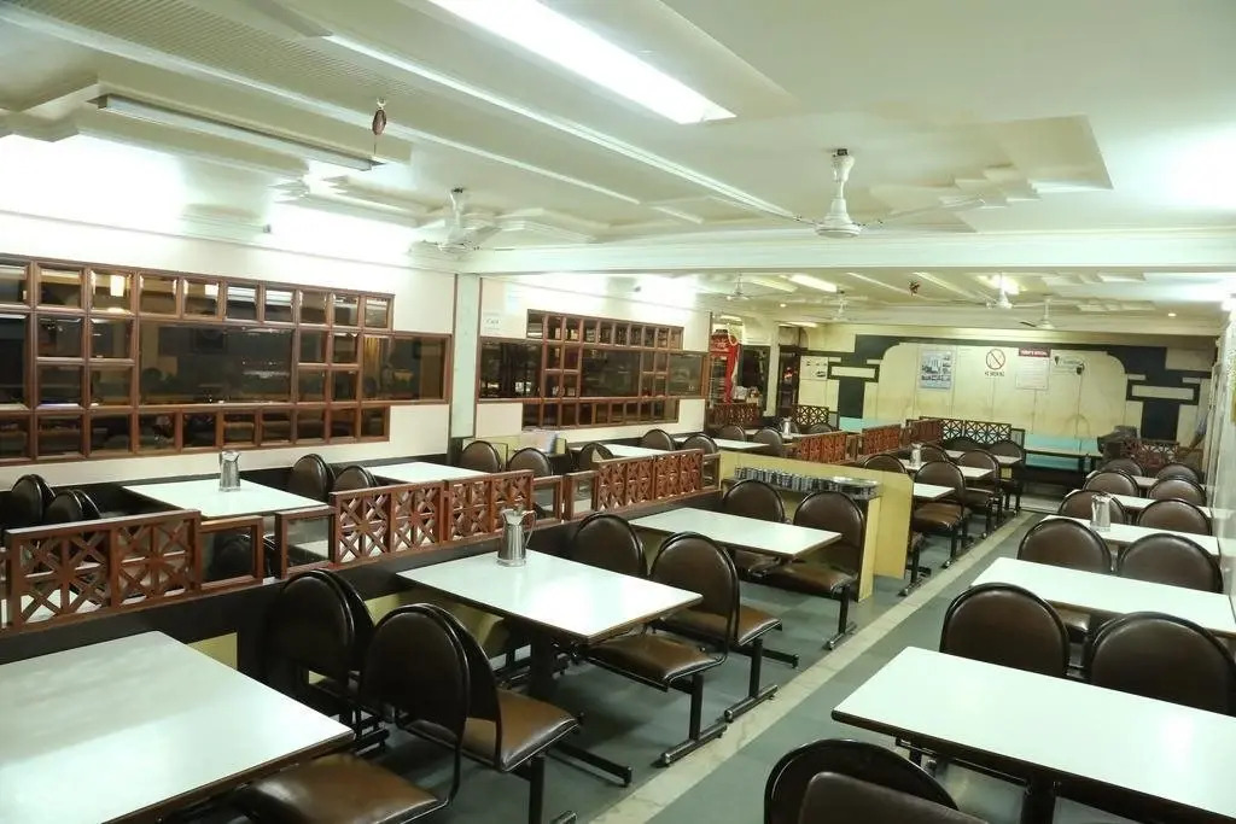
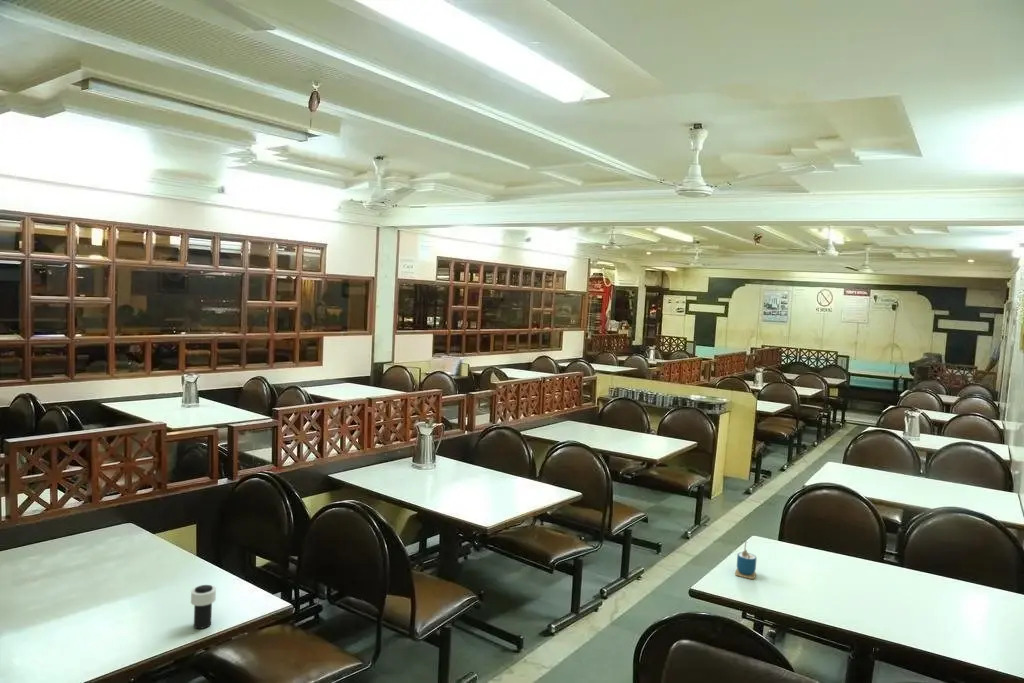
+ cup (203, 606)
+ cup (746, 558)
